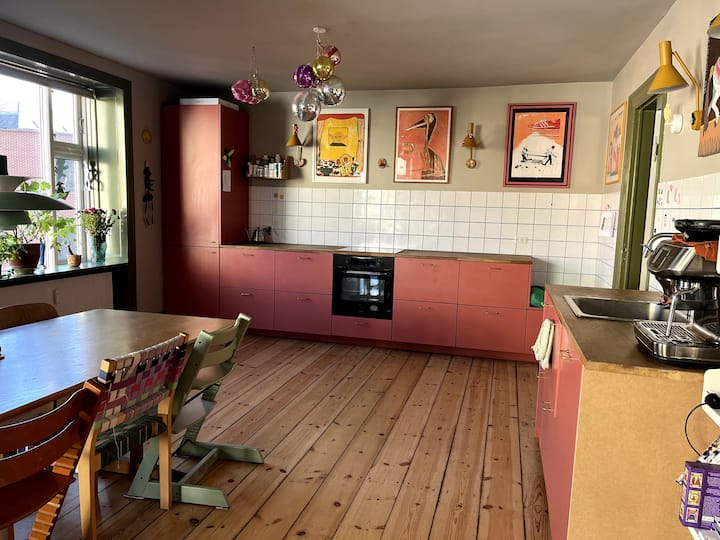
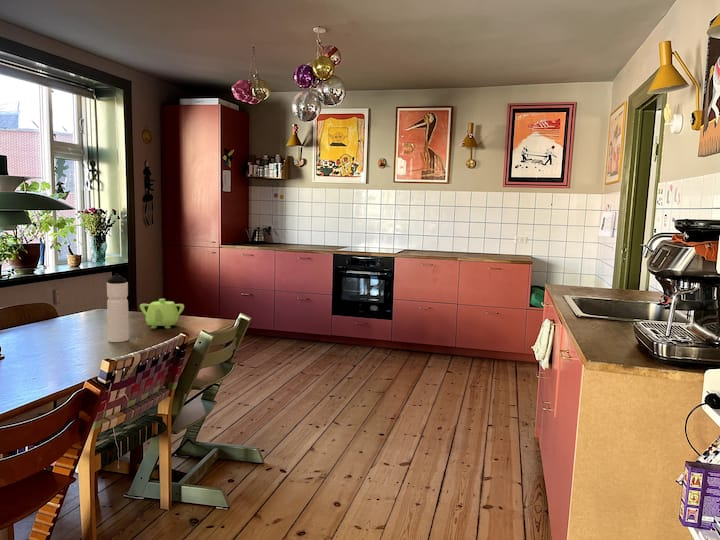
+ water bottle (117, 306)
+ teapot (161, 313)
